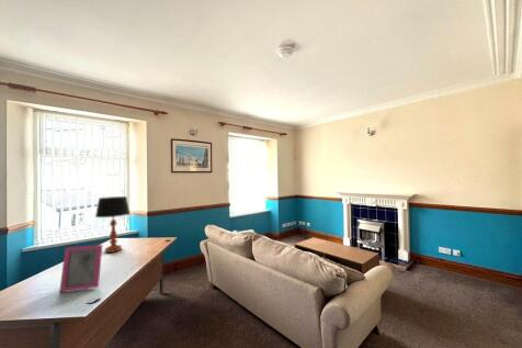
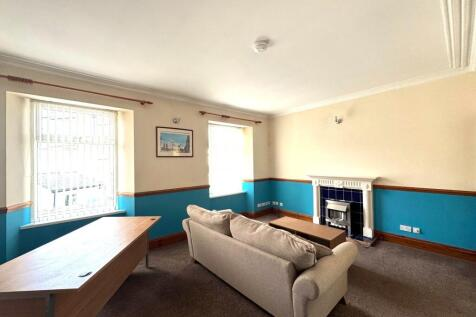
- picture frame (83, 266)
- table lamp (113, 223)
